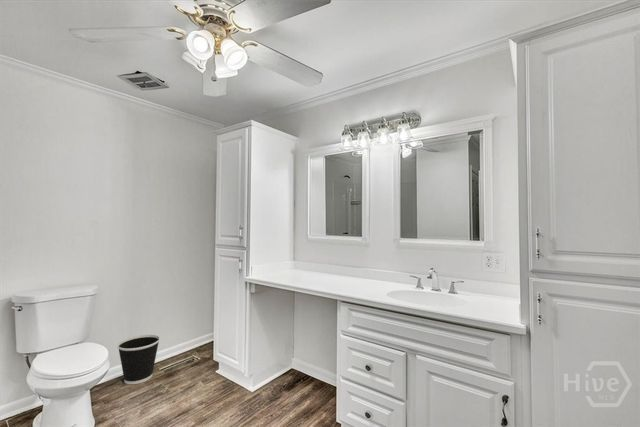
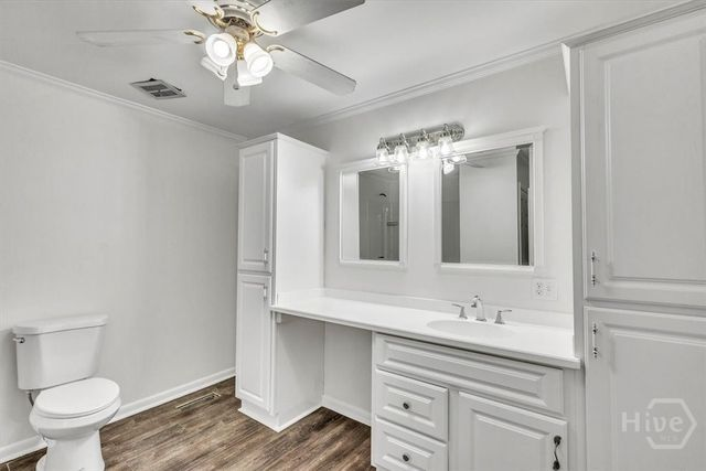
- wastebasket (138, 359)
